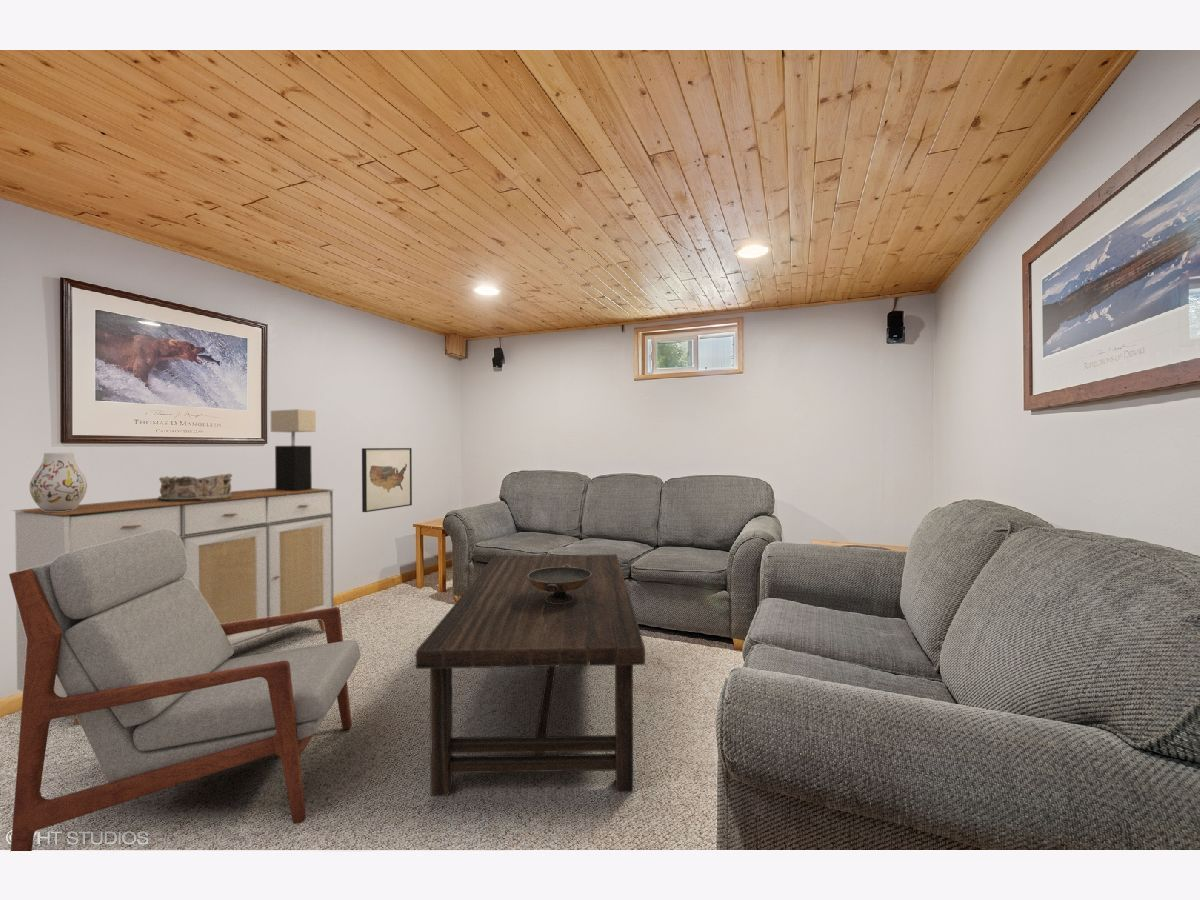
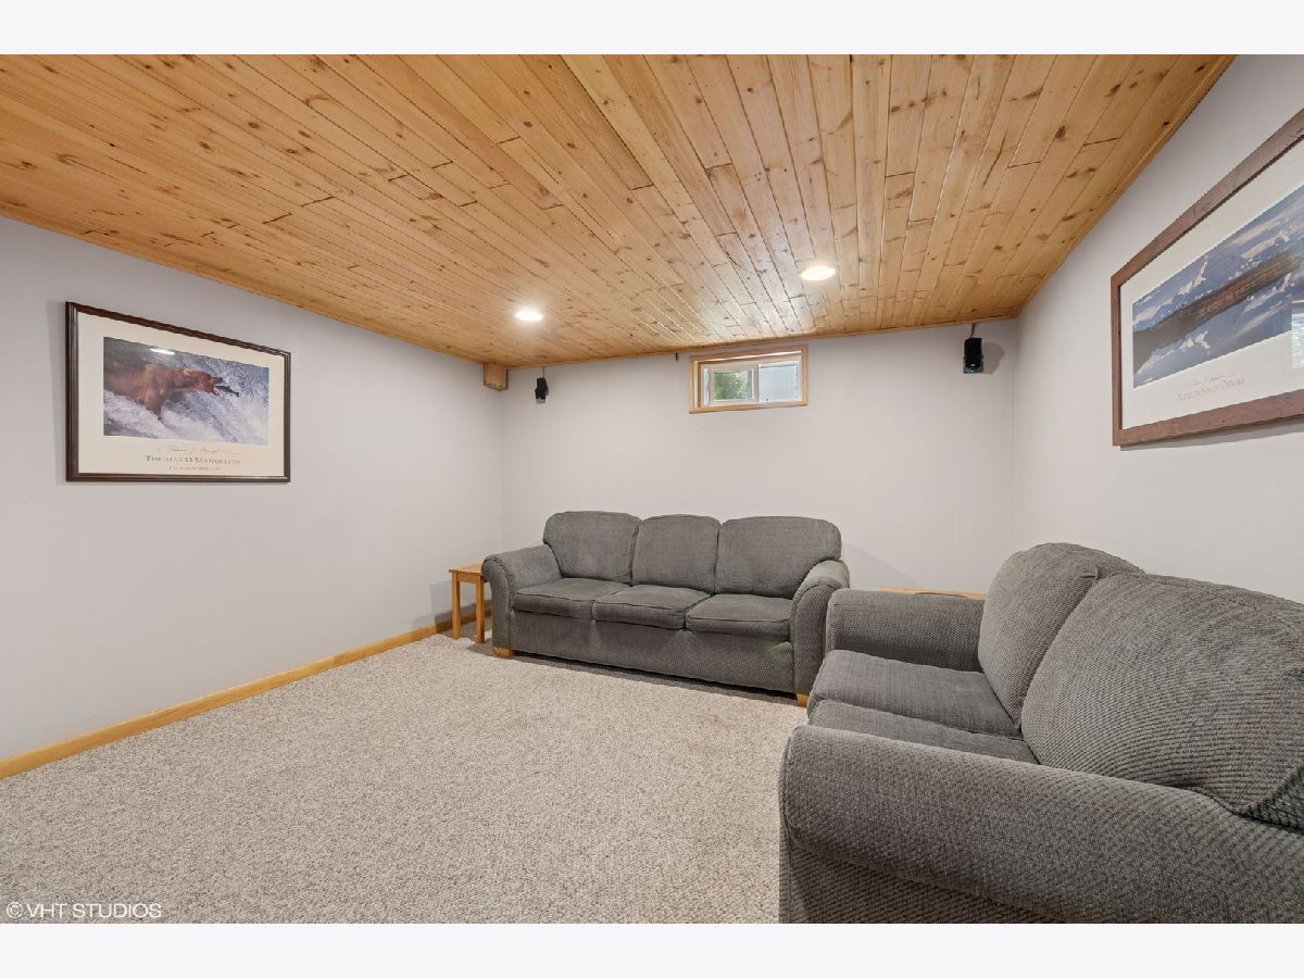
- vase (59, 481)
- sideboard (205, 579)
- table lamp (293, 450)
- coffee table (547, 642)
- decorative bowl (559, 585)
- armchair (221, 658)
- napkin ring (196, 486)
- wall art (388, 478)
